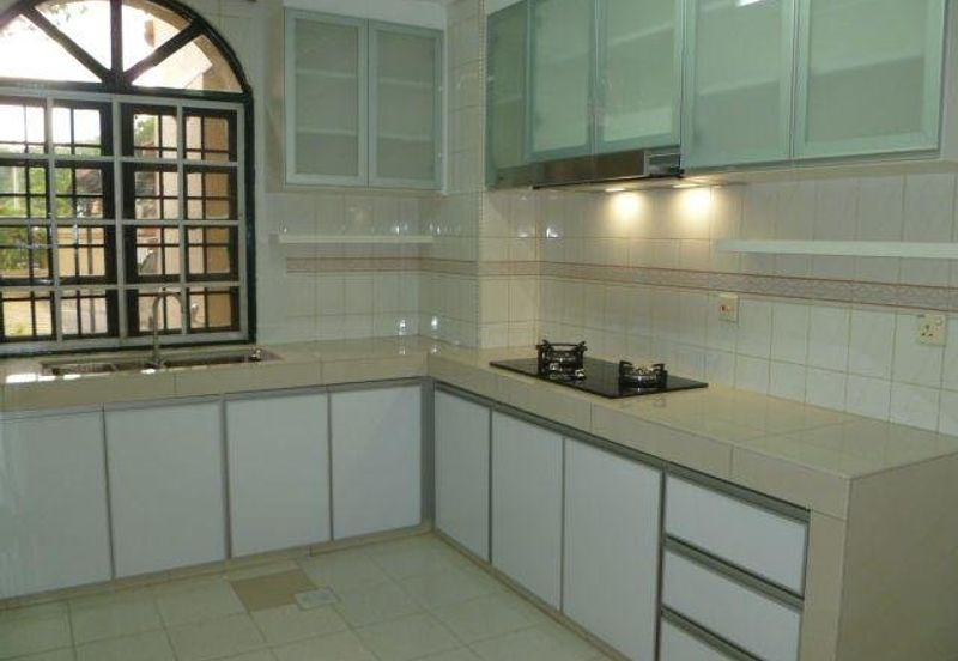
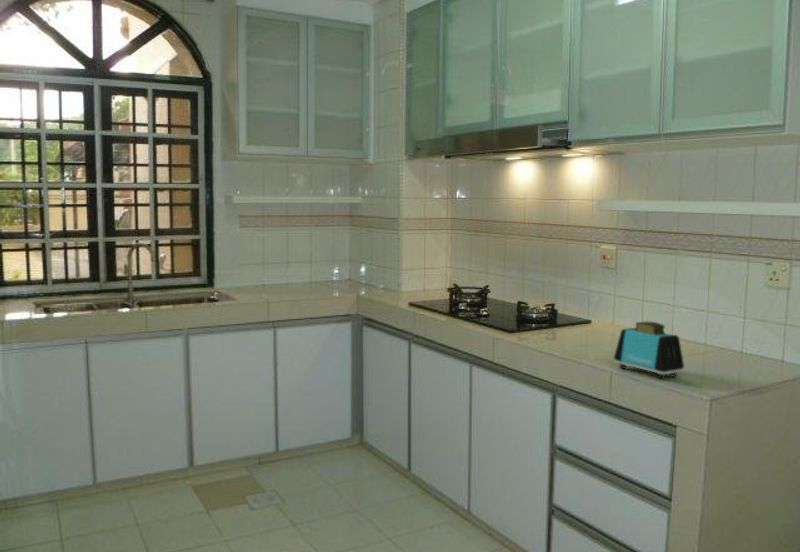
+ toaster (648, 347)
